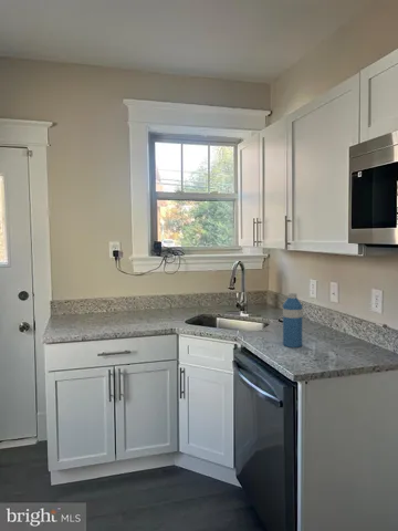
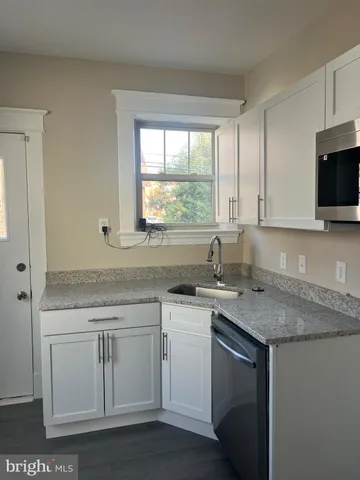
- water bottle (292, 319)
